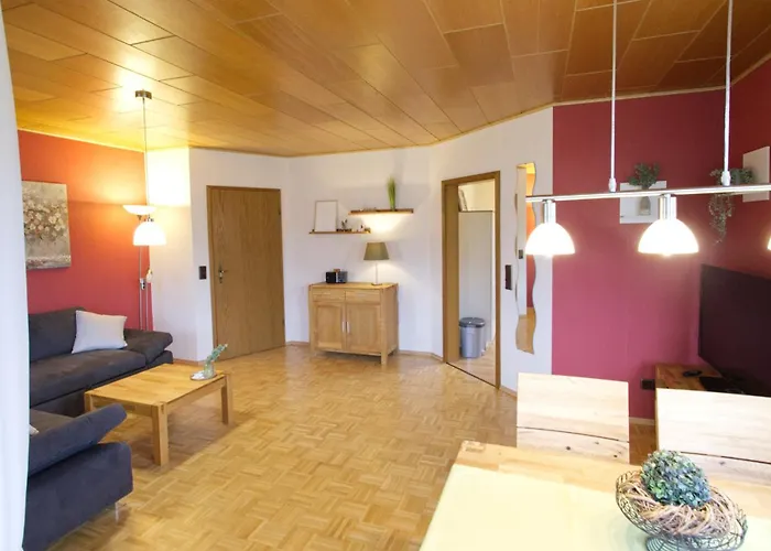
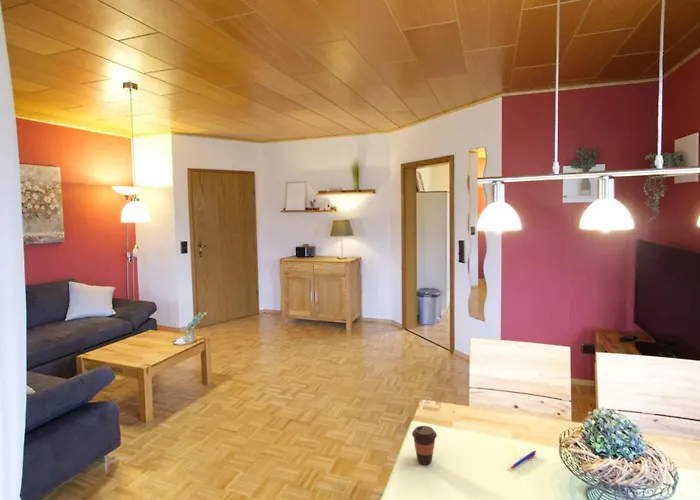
+ pen (523, 459)
+ coffee cup (424, 445)
